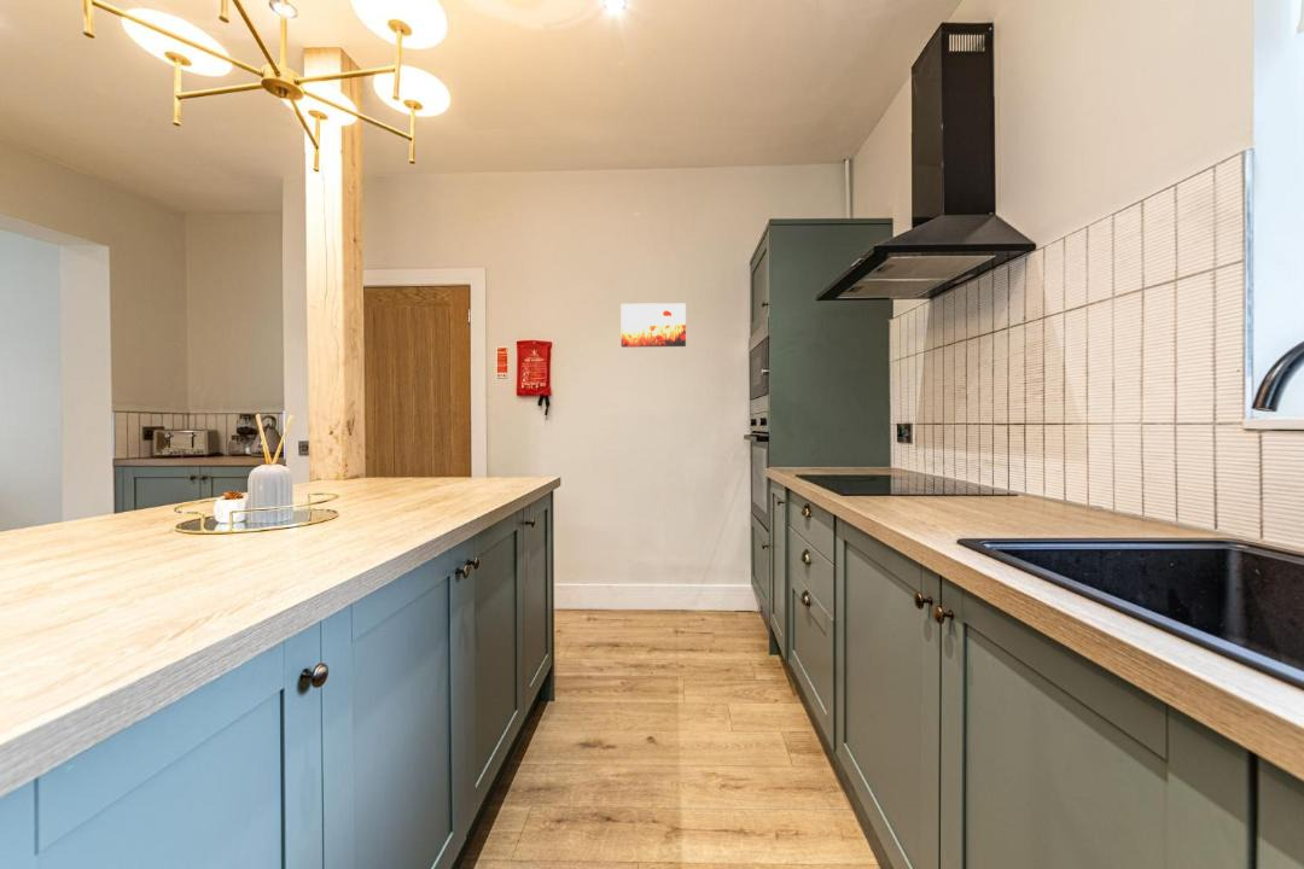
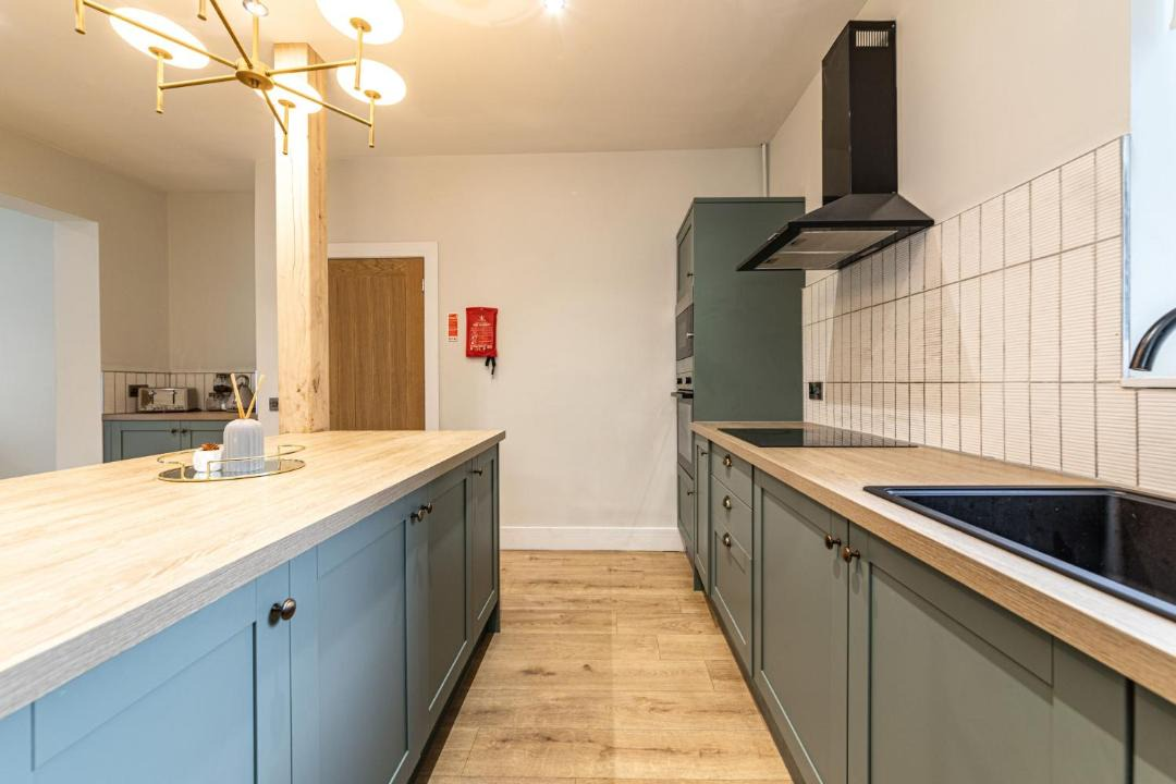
- wall art (653, 325)
